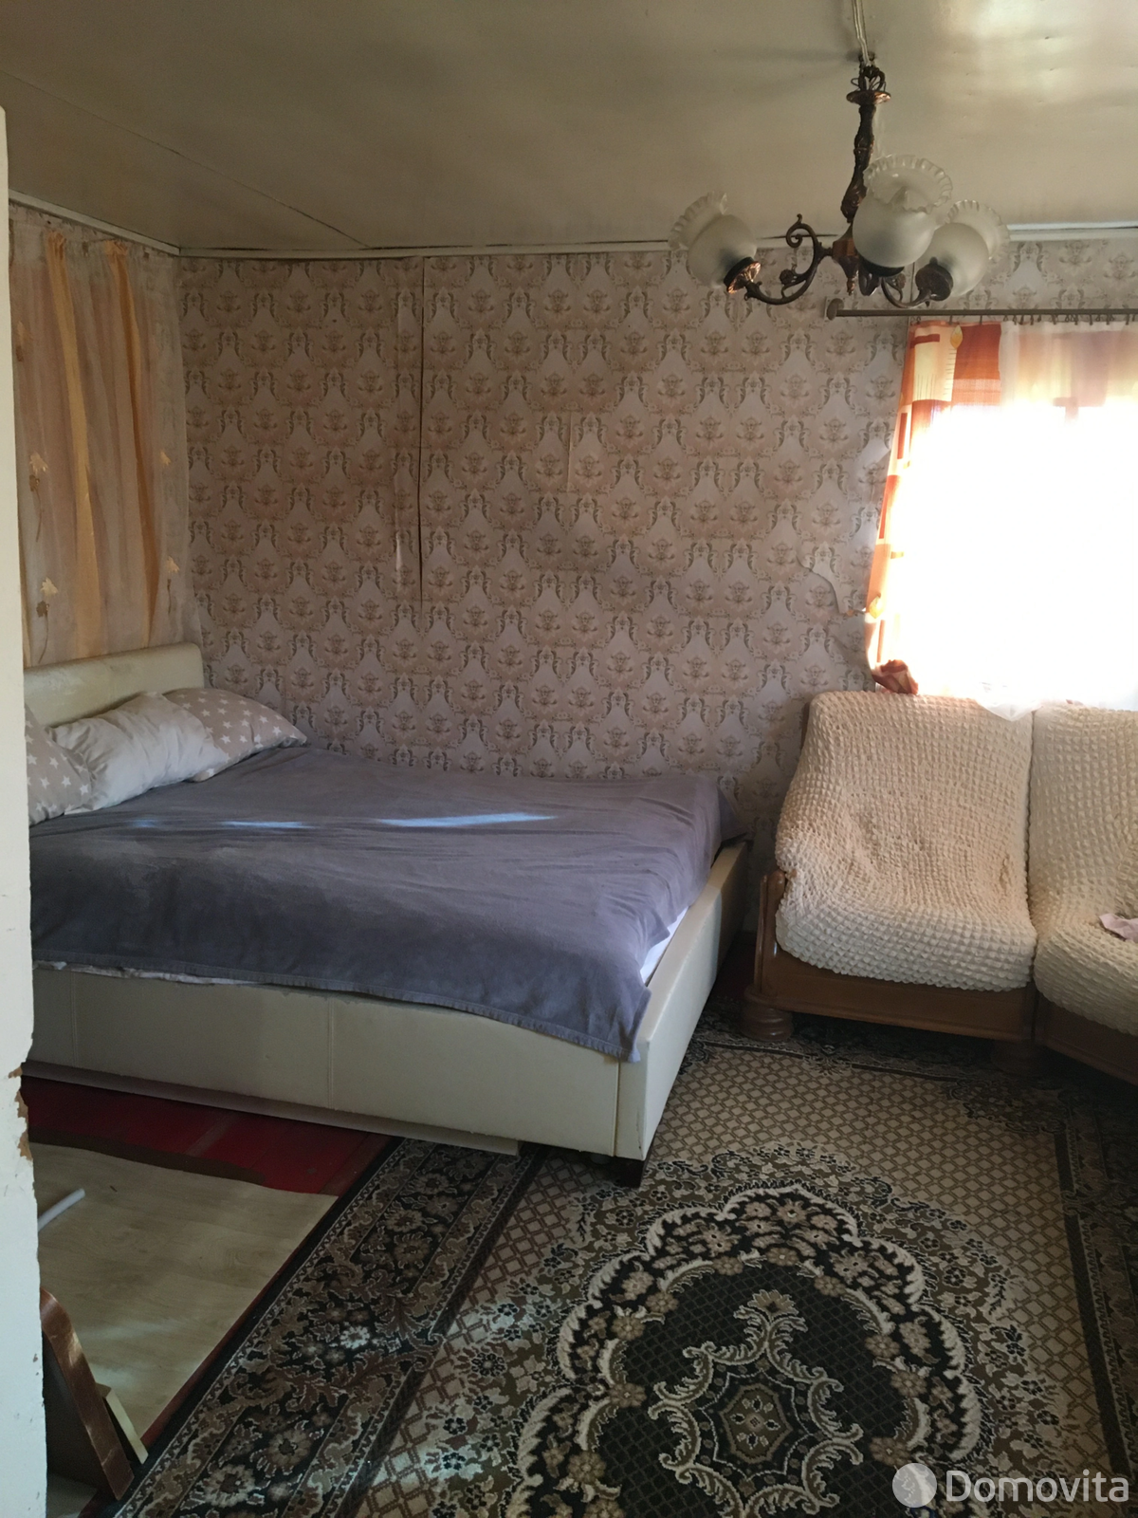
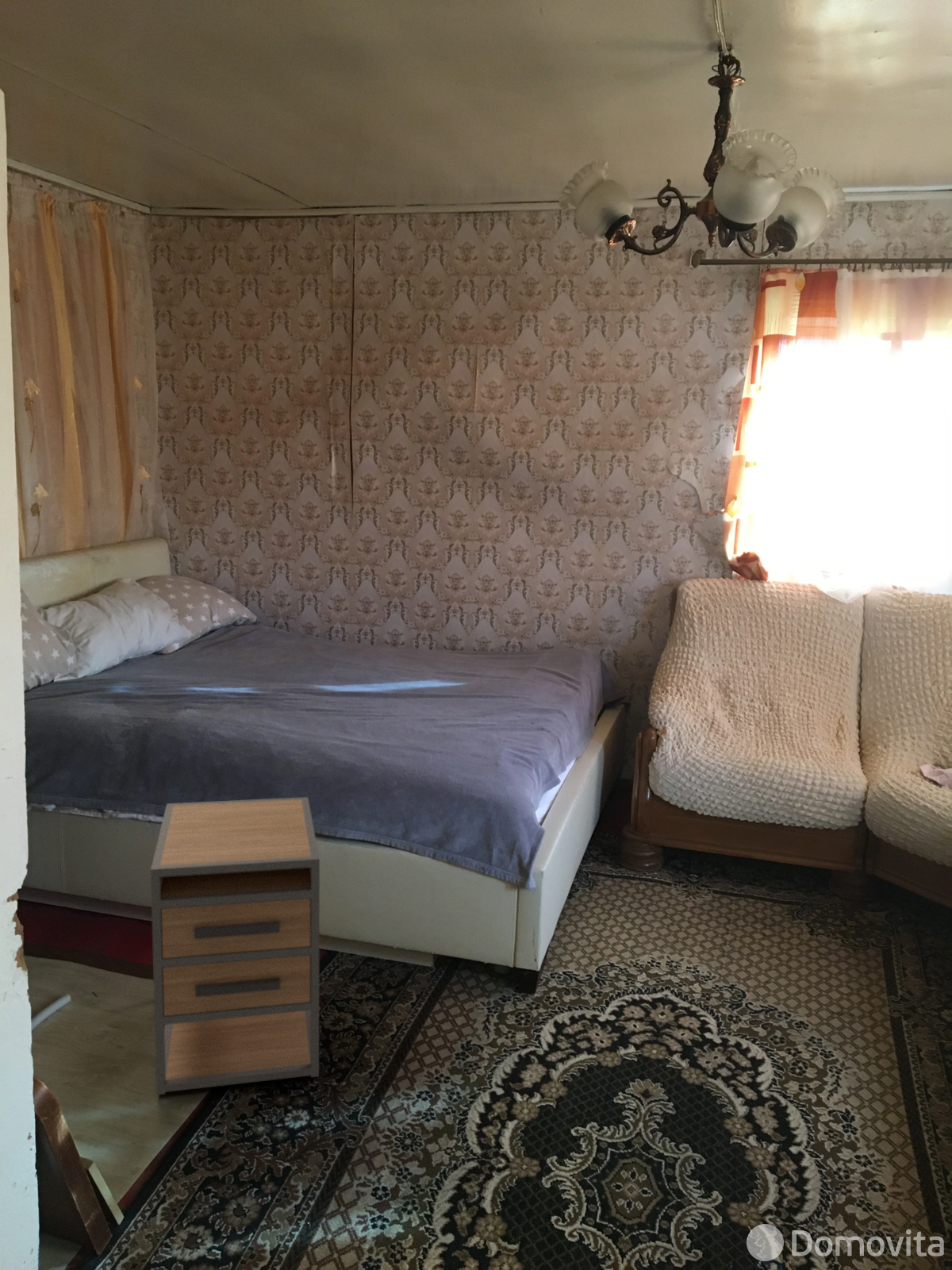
+ nightstand (239, 933)
